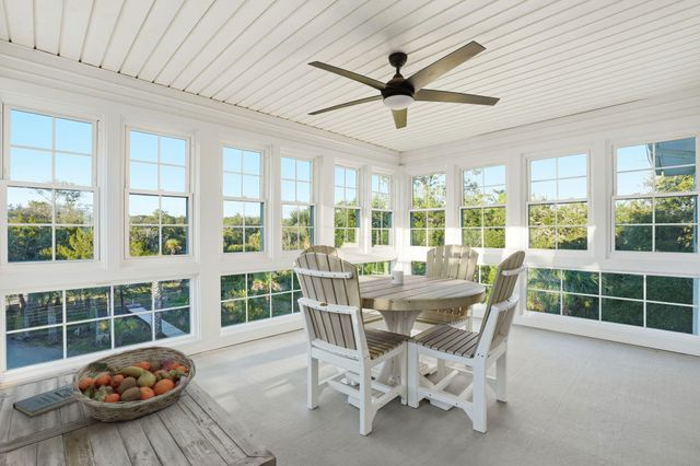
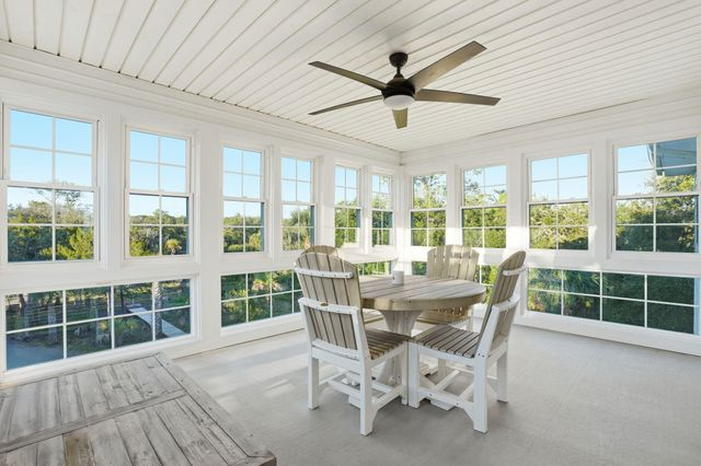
- fruit basket (138, 381)
- book (55, 398)
